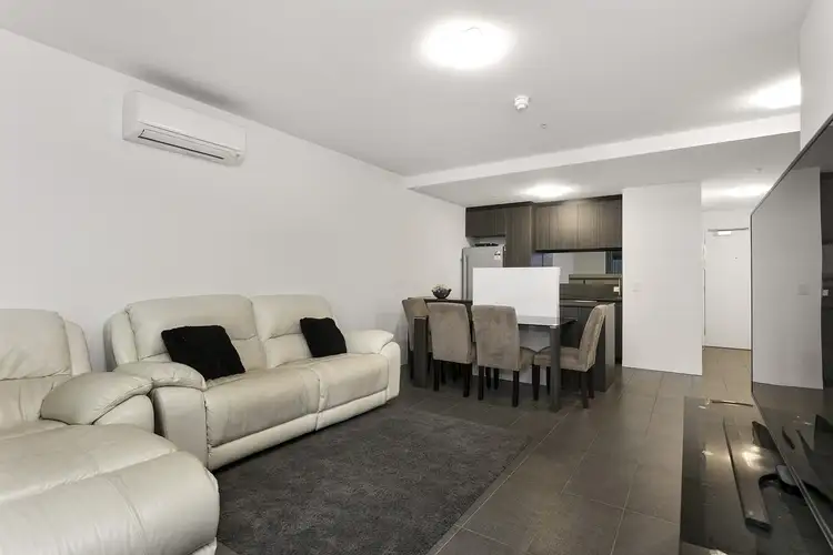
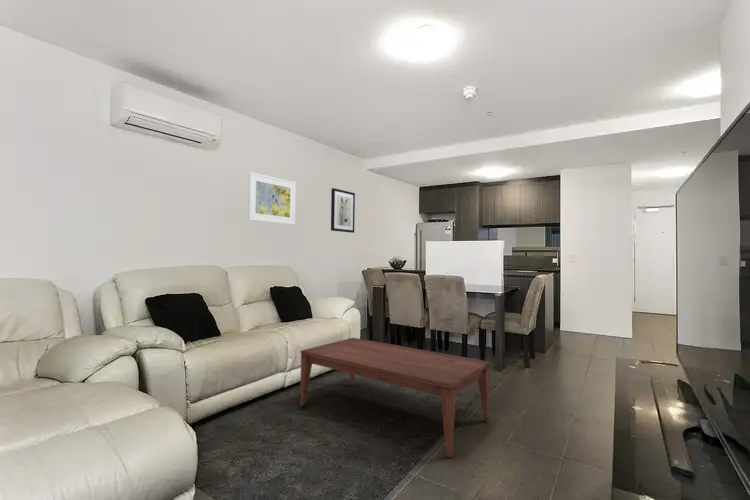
+ wall art (343, 211)
+ coffee table (391, 383)
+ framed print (273, 199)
